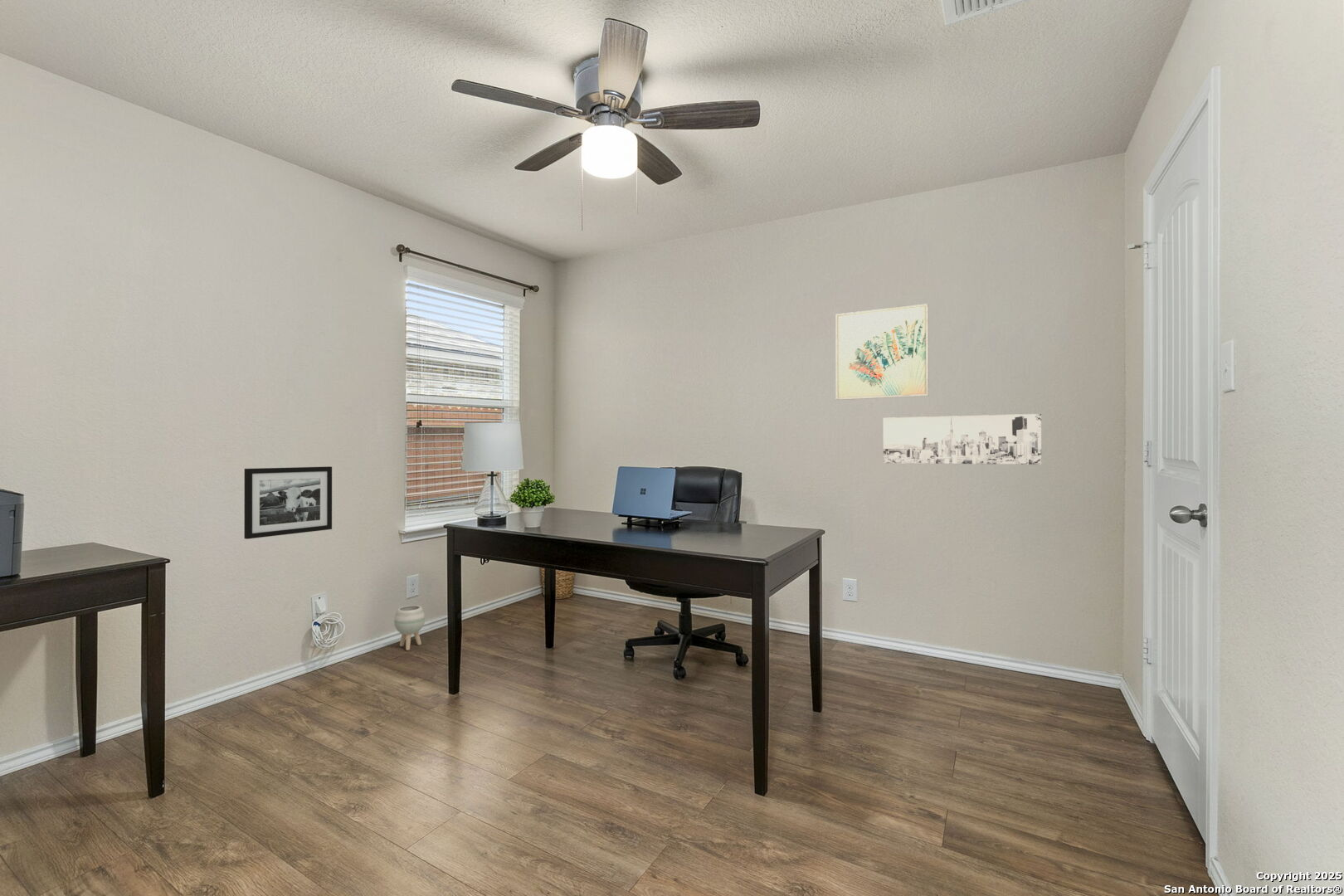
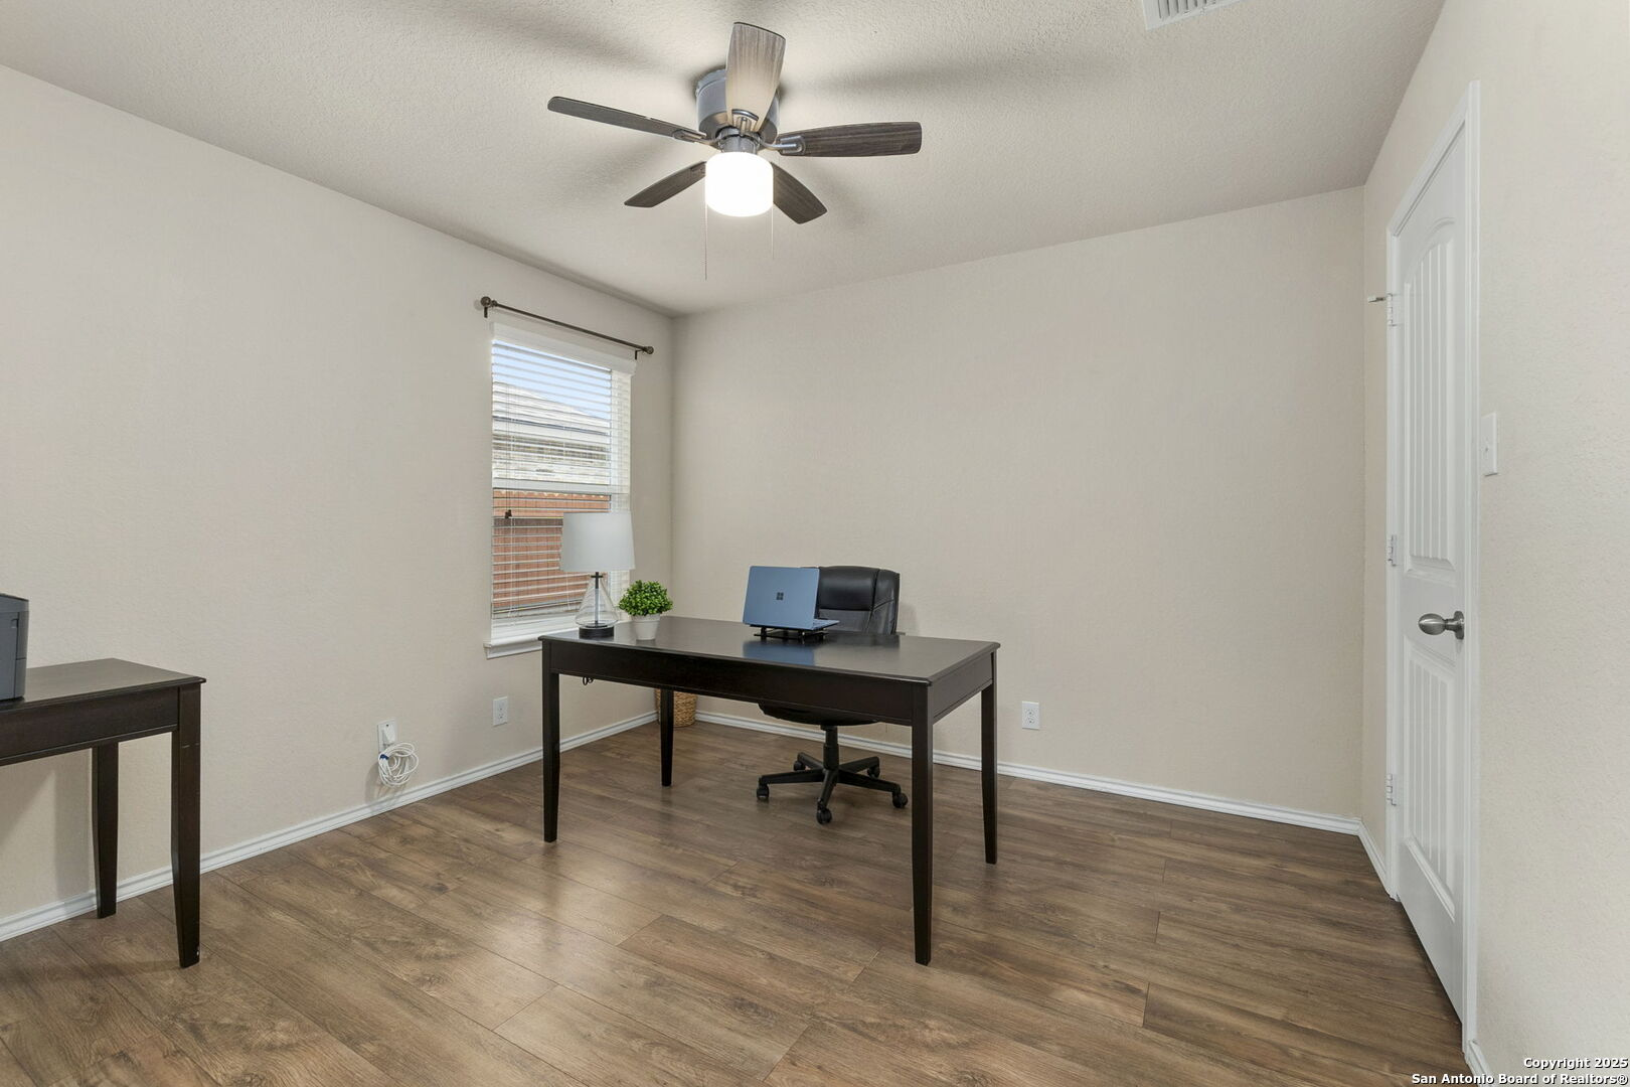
- wall art (880, 353)
- planter (409, 627)
- picture frame (290, 500)
- wall art (957, 440)
